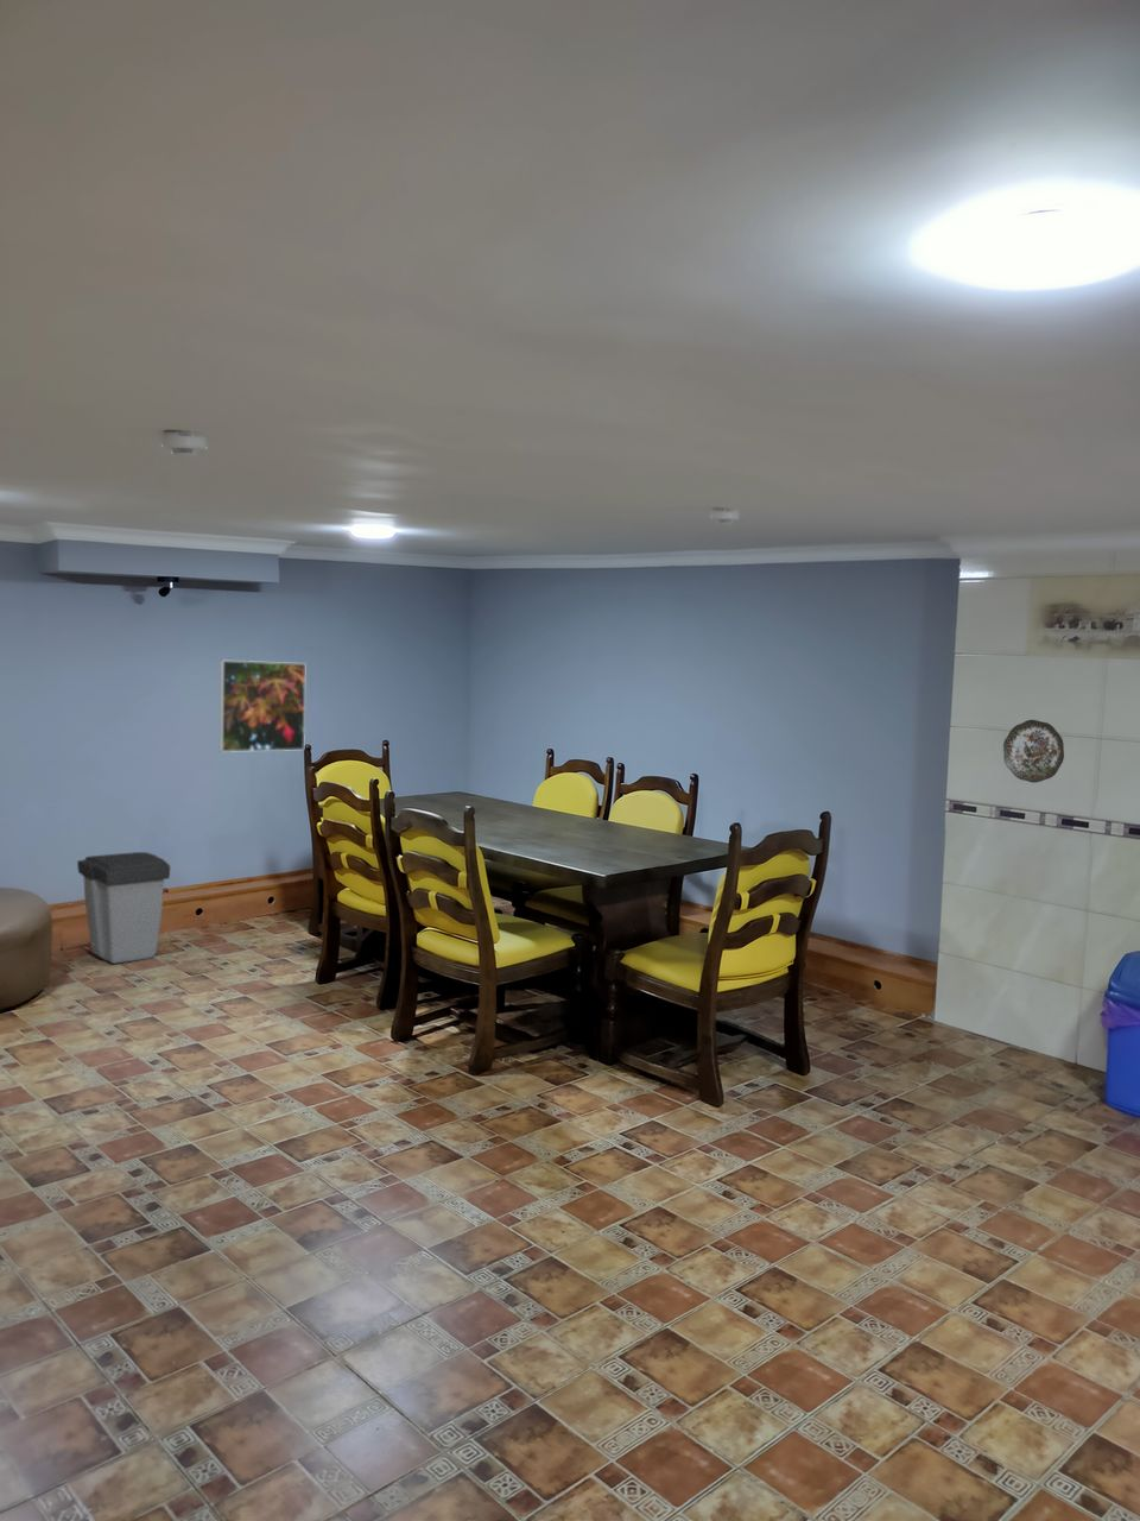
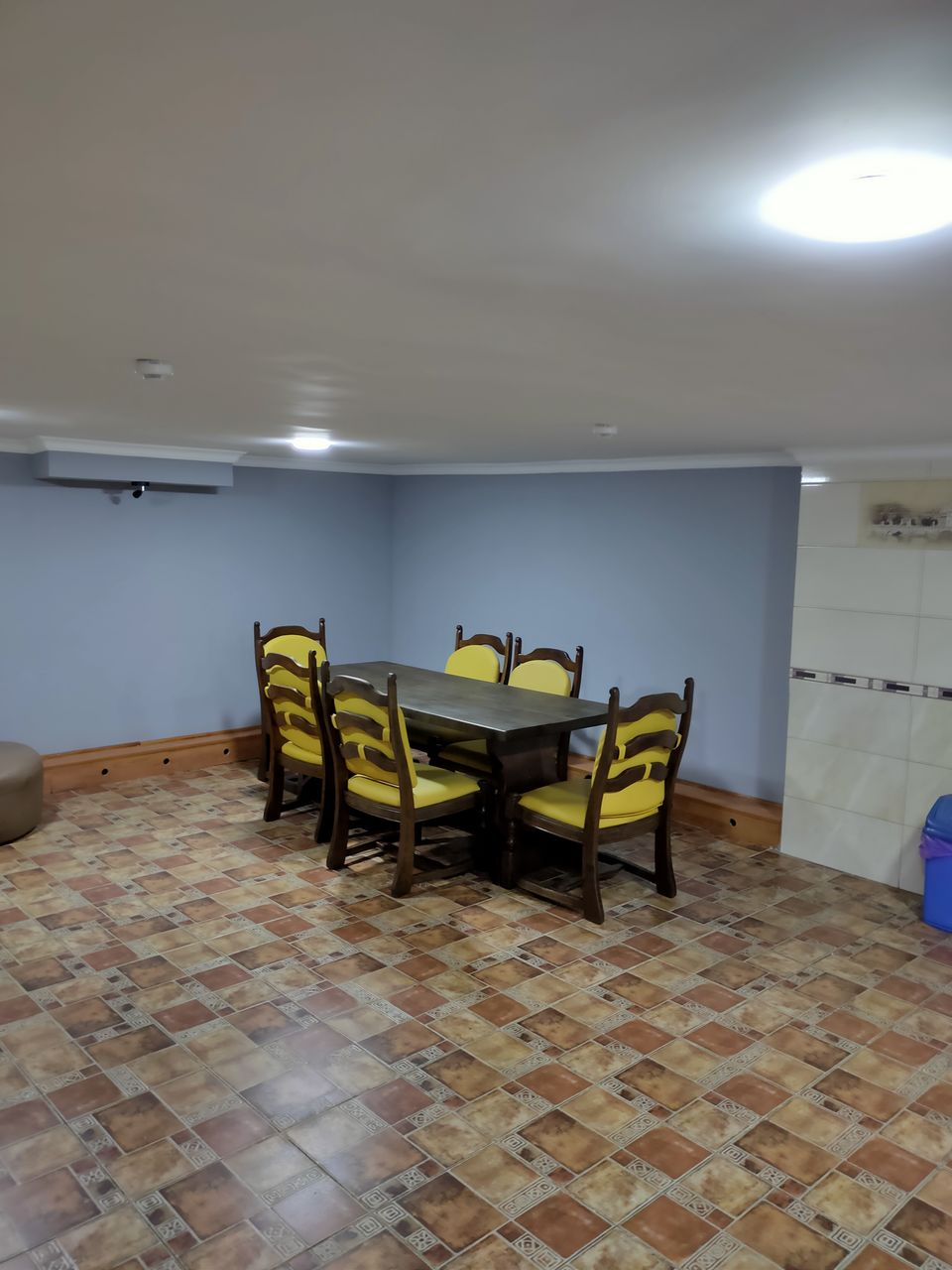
- decorative plate (1035, 751)
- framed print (262, 705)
- trash can (121, 905)
